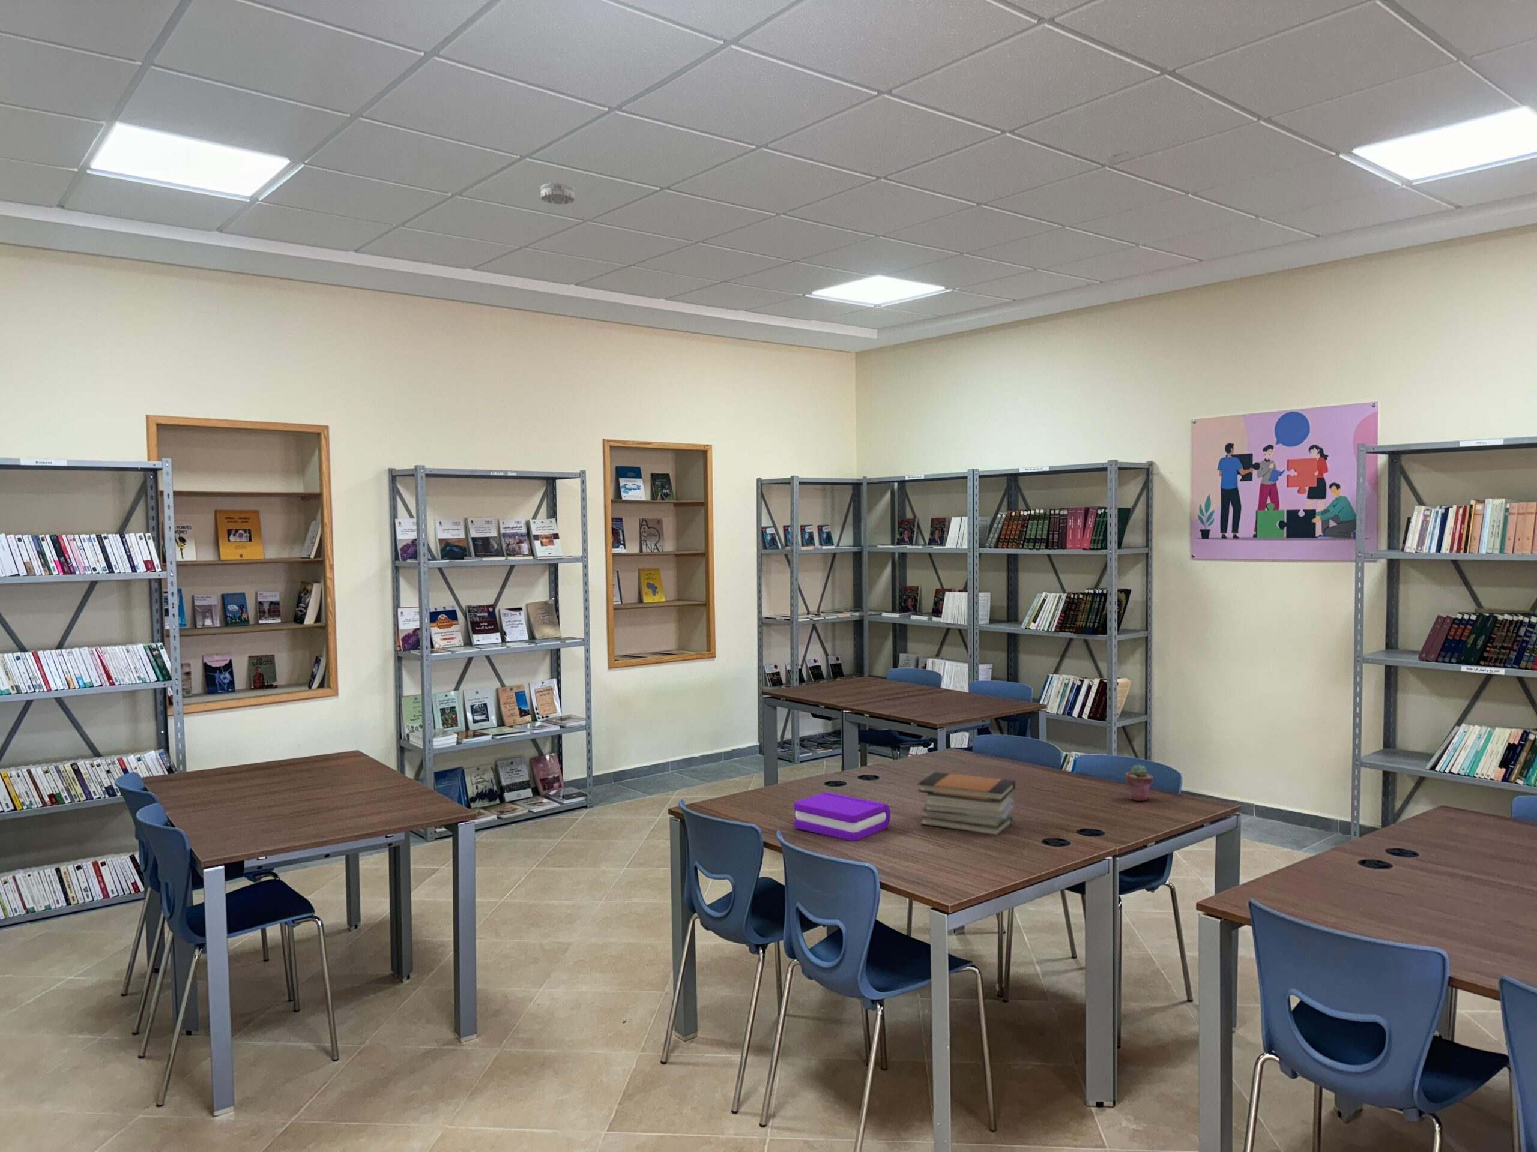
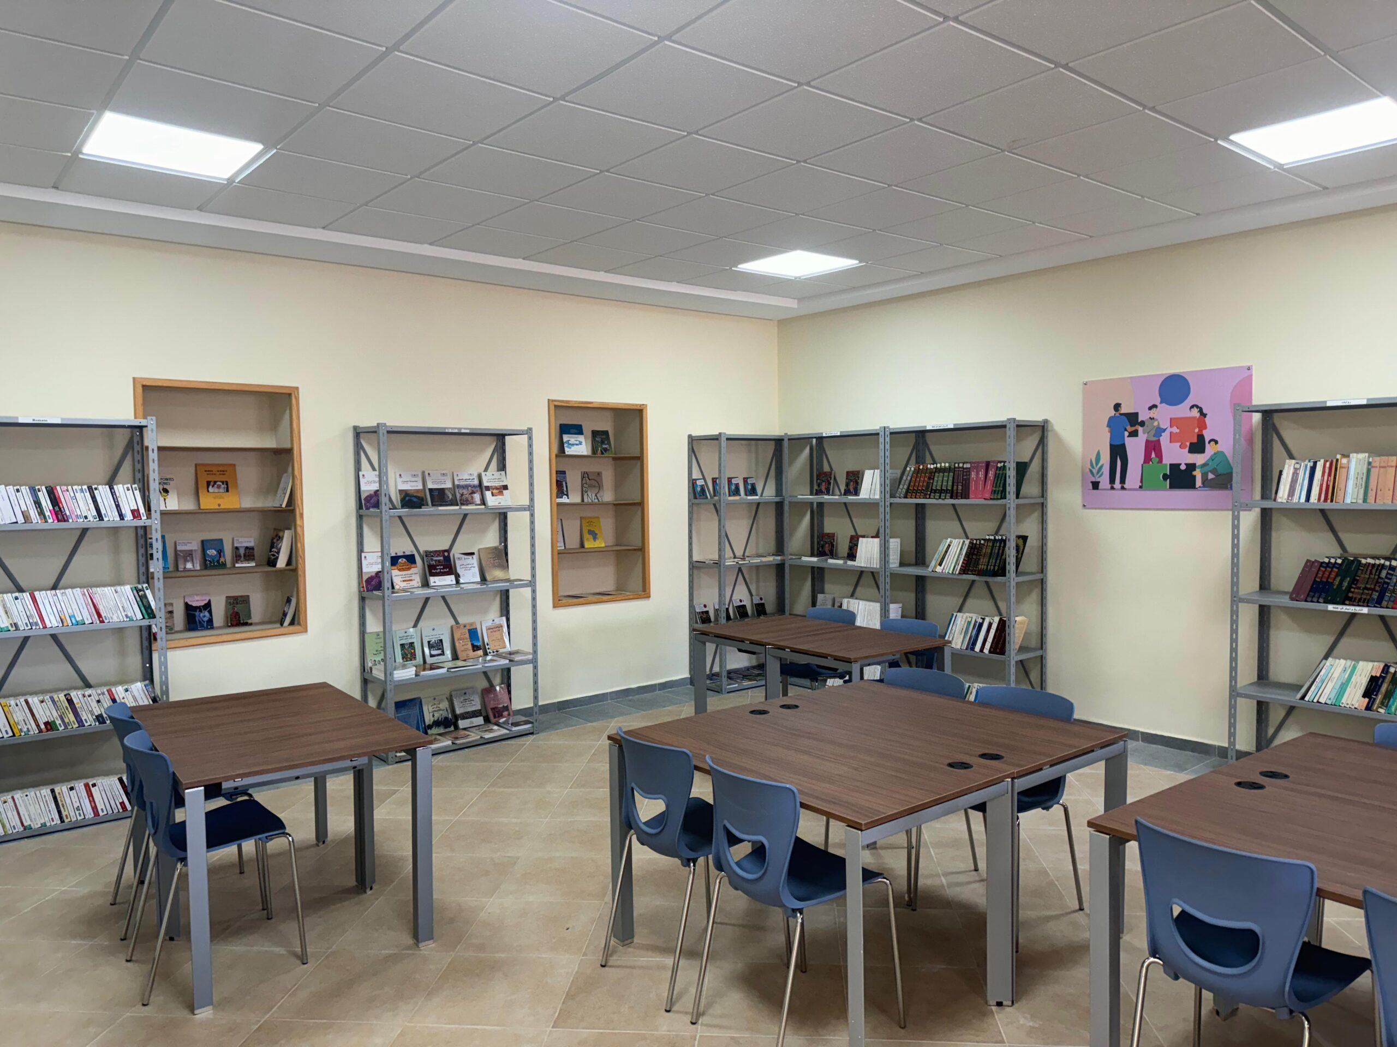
- smoke detector (557, 192)
- book (841, 814)
- potted succulent (1139, 782)
- book stack (967, 802)
